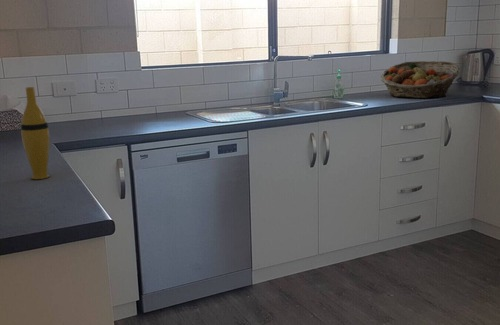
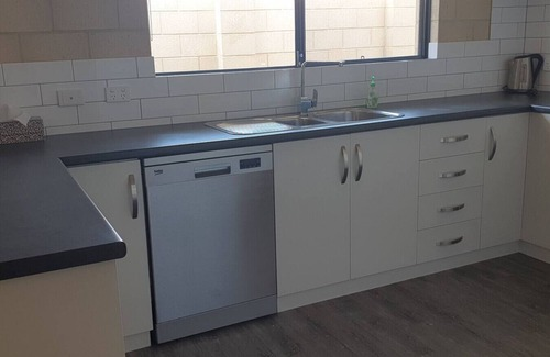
- fruit basket (419, 79)
- vase (35, 133)
